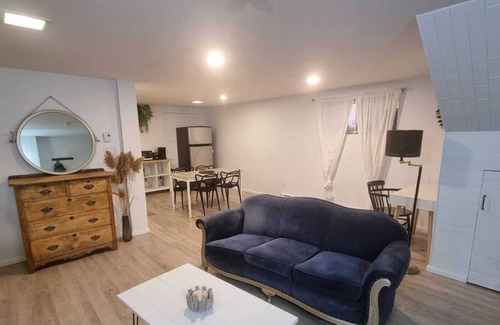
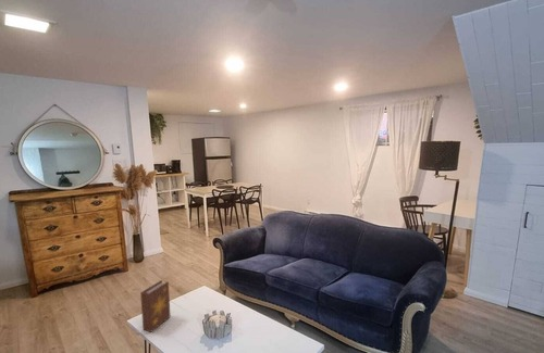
+ book (156, 304)
